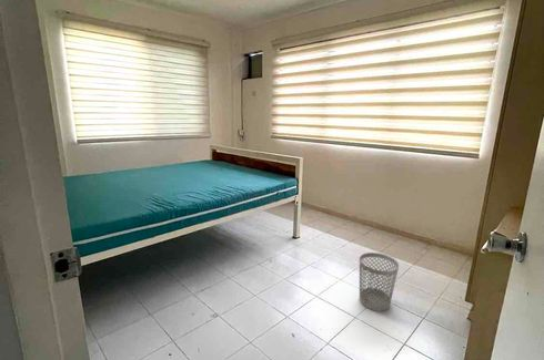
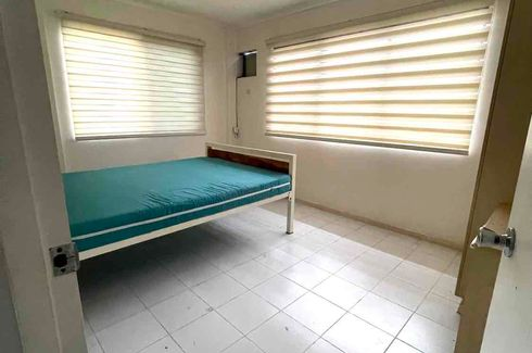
- wastebasket (375, 281)
